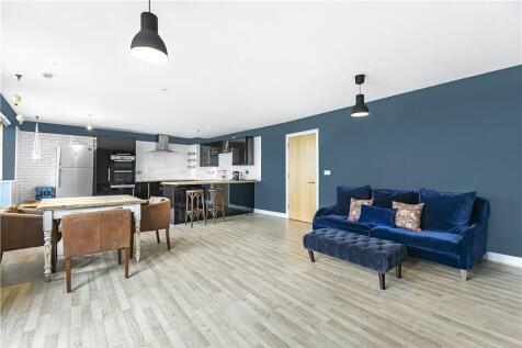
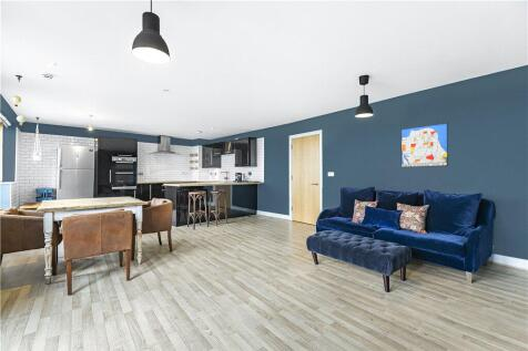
+ wall art (423, 146)
